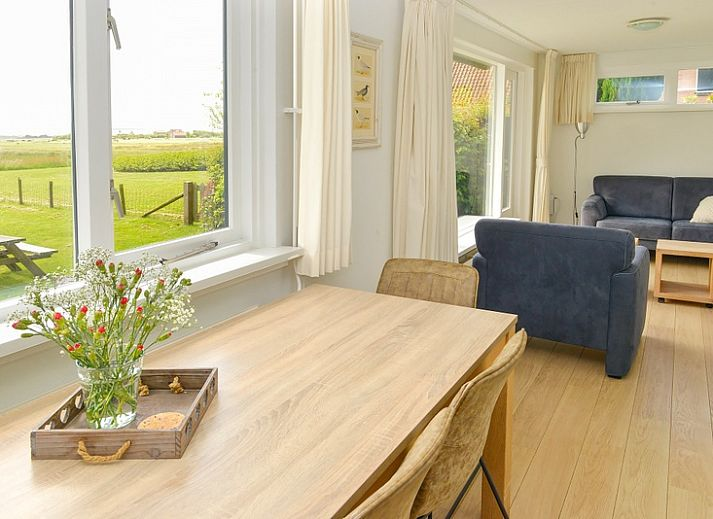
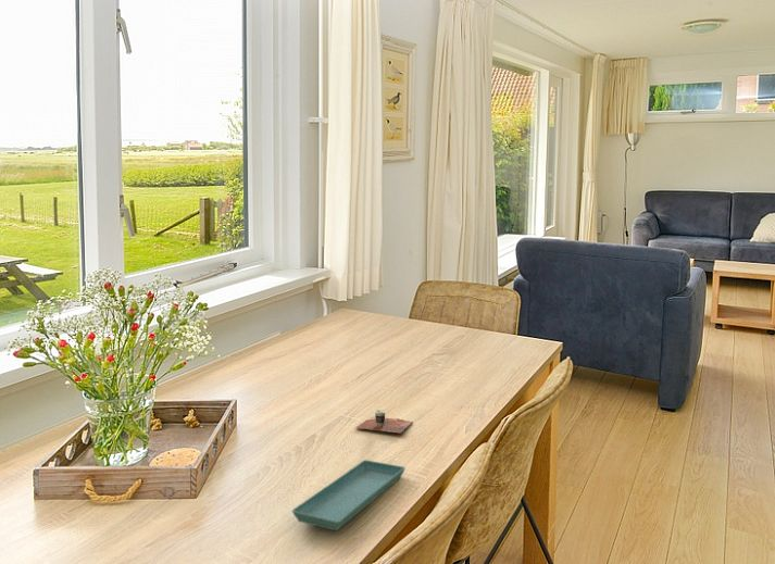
+ cup (385, 418)
+ saucer (352, 492)
